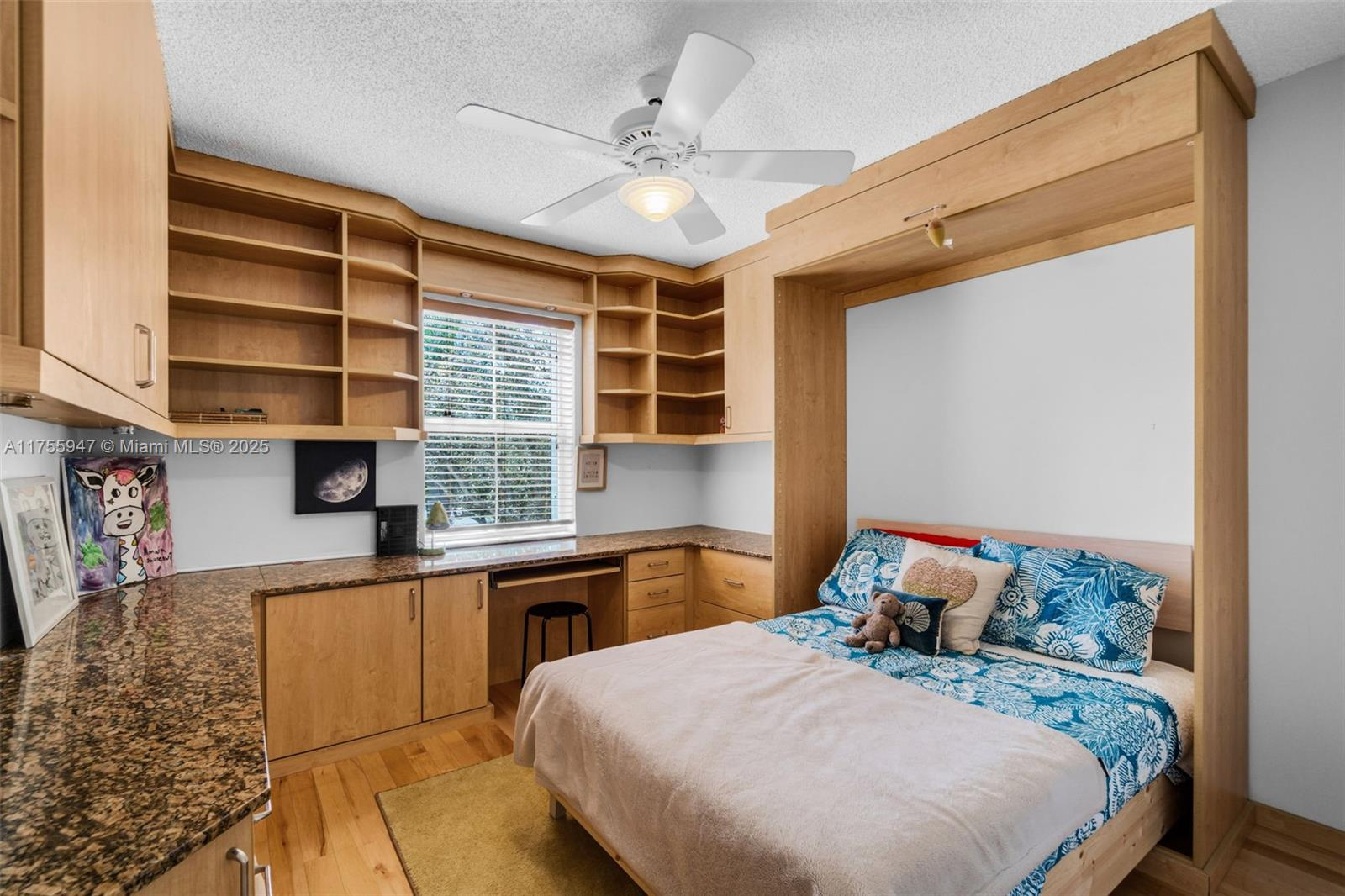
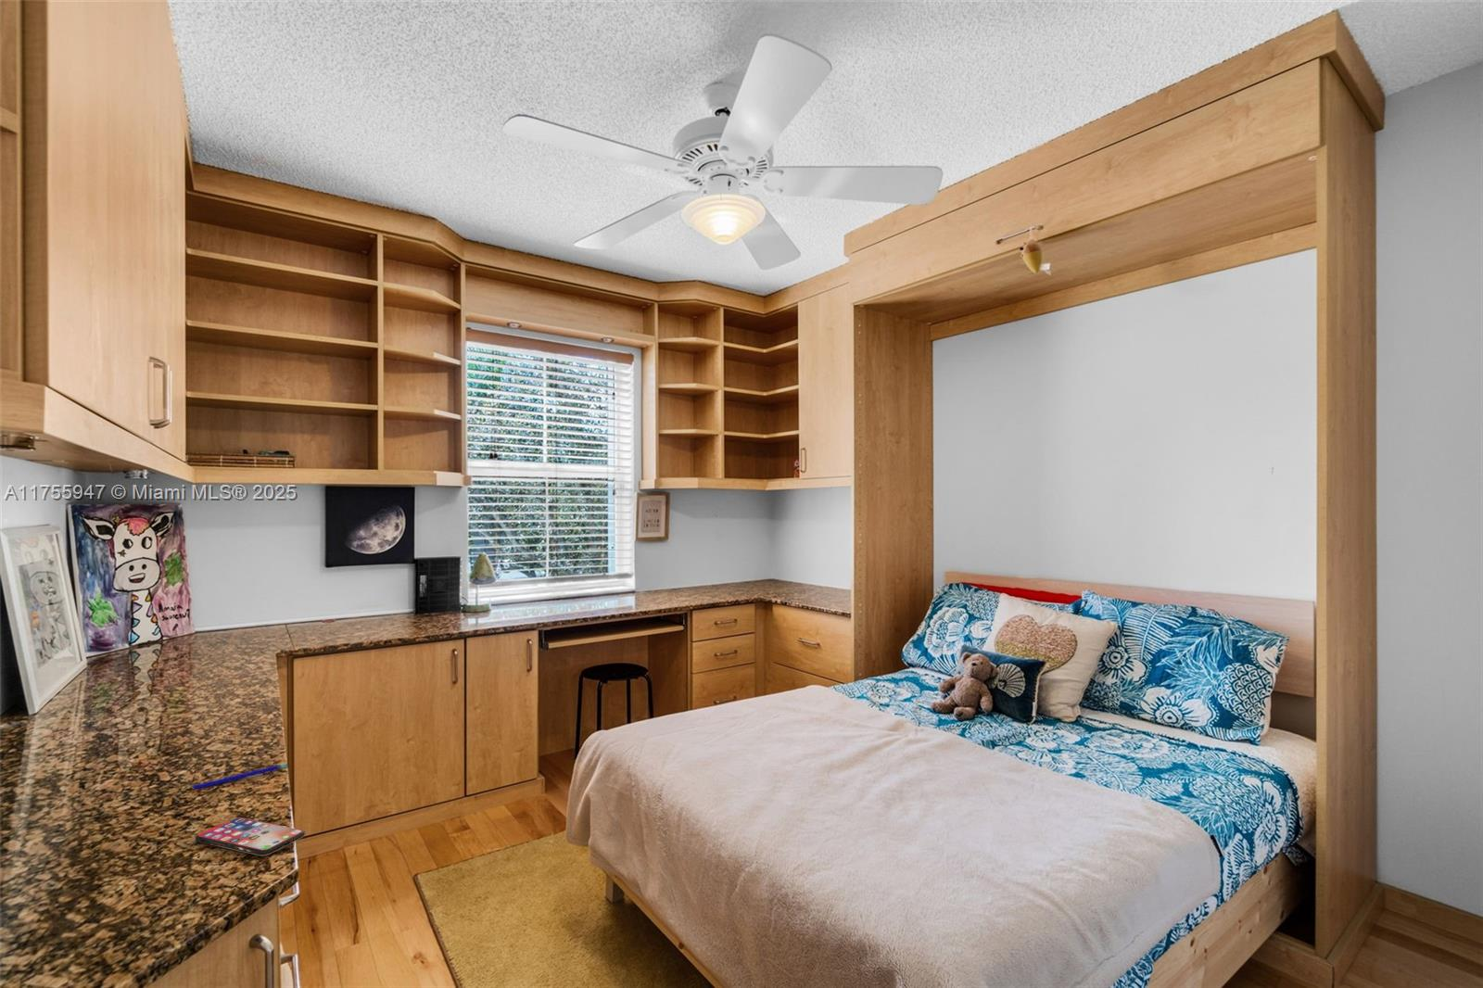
+ pen (241, 776)
+ smartphone (250, 835)
